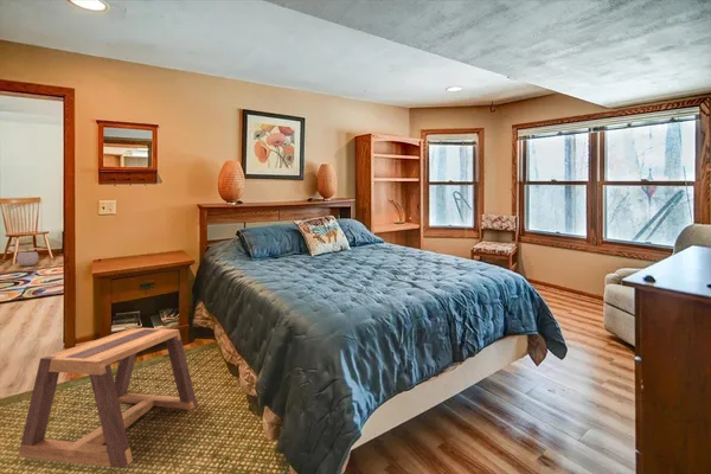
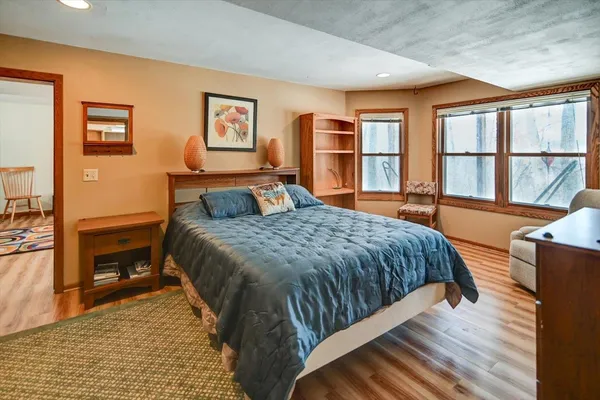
- stool (118, 385)
- plant pot (27, 256)
